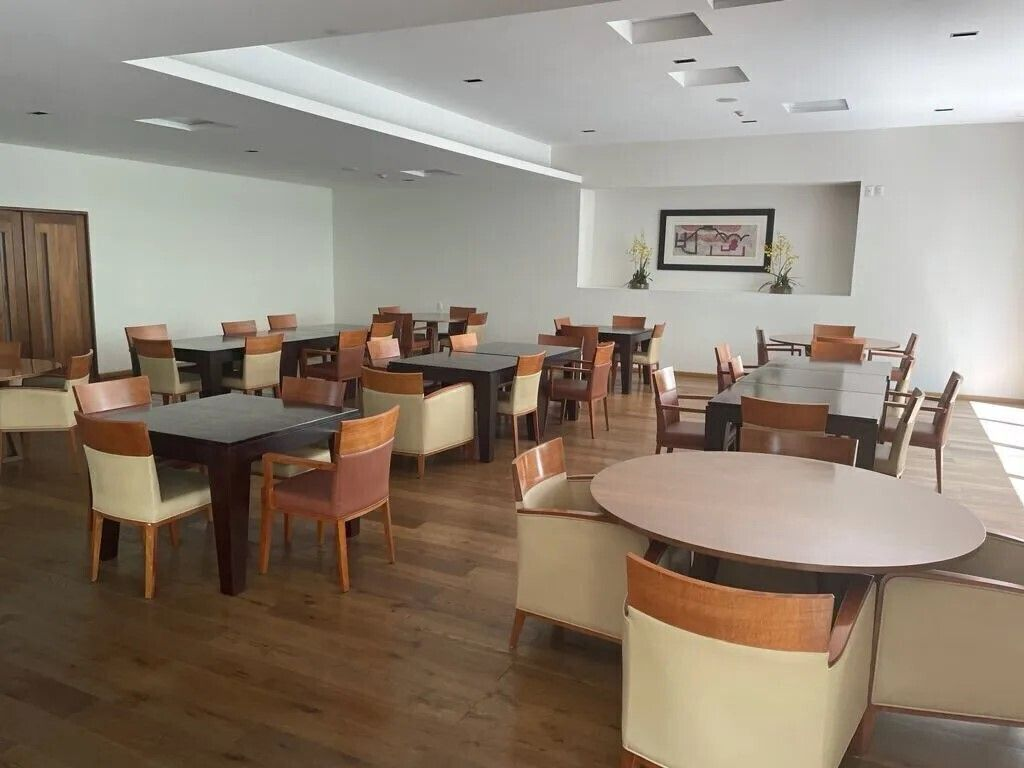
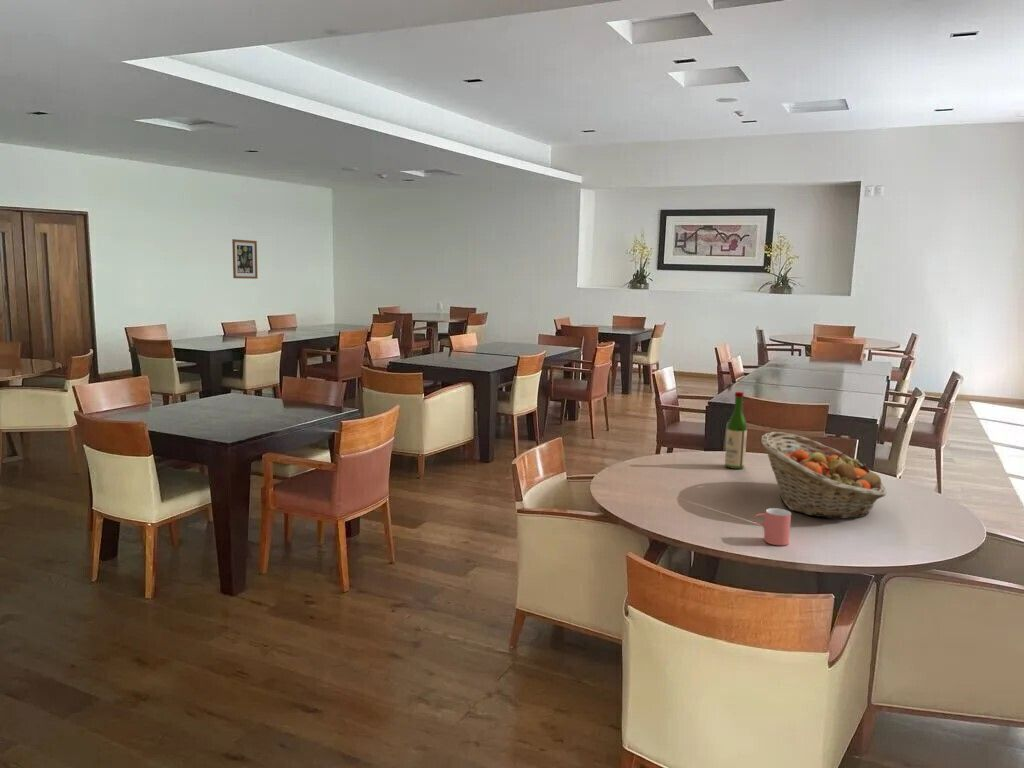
+ wall art (245, 259)
+ cup (771, 525)
+ fruit basket (821, 472)
+ wine bottle (736, 429)
